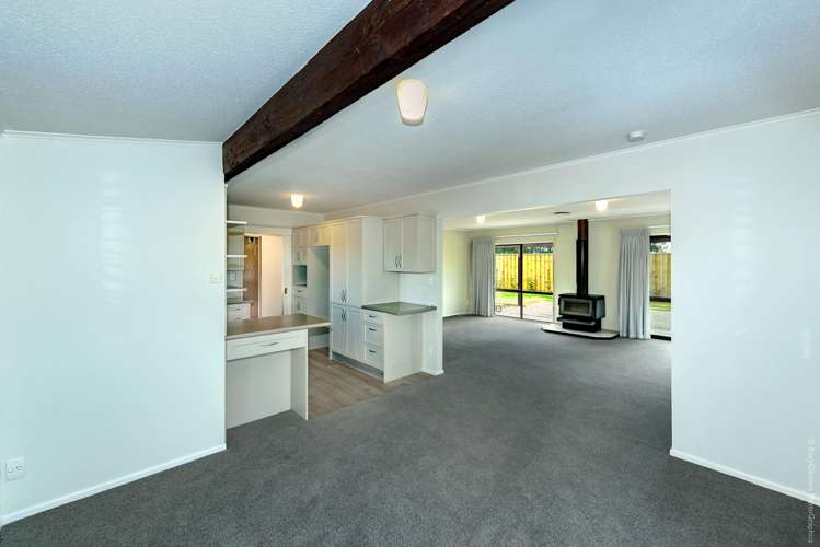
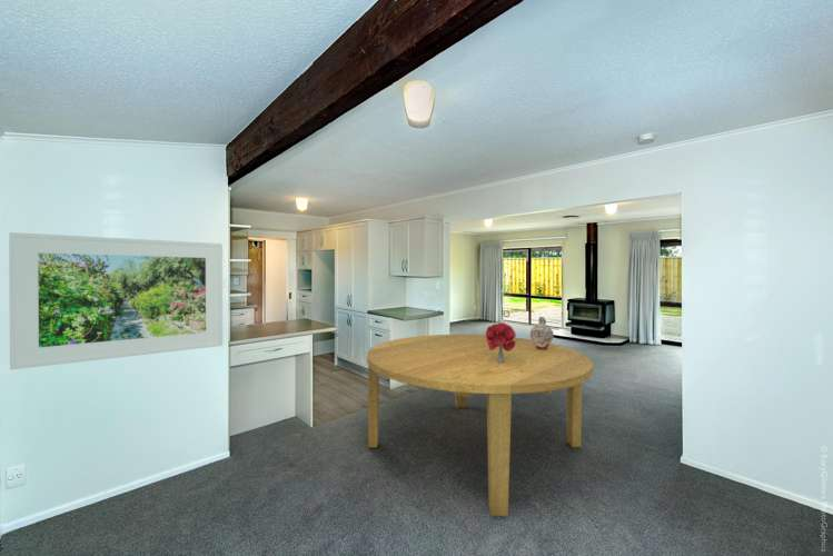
+ ceramic jug (542, 332)
+ bouquet (499, 341)
+ dining table (472, 395)
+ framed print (131, 297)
